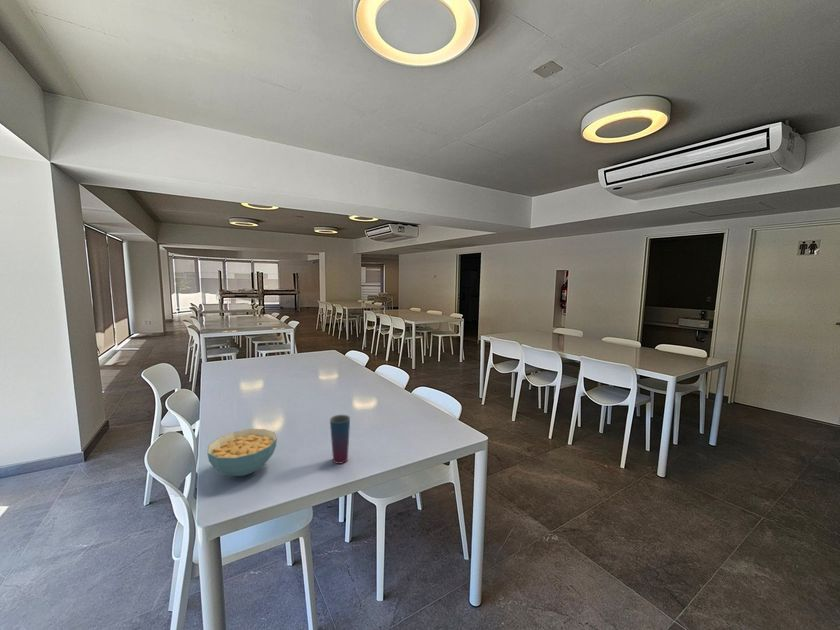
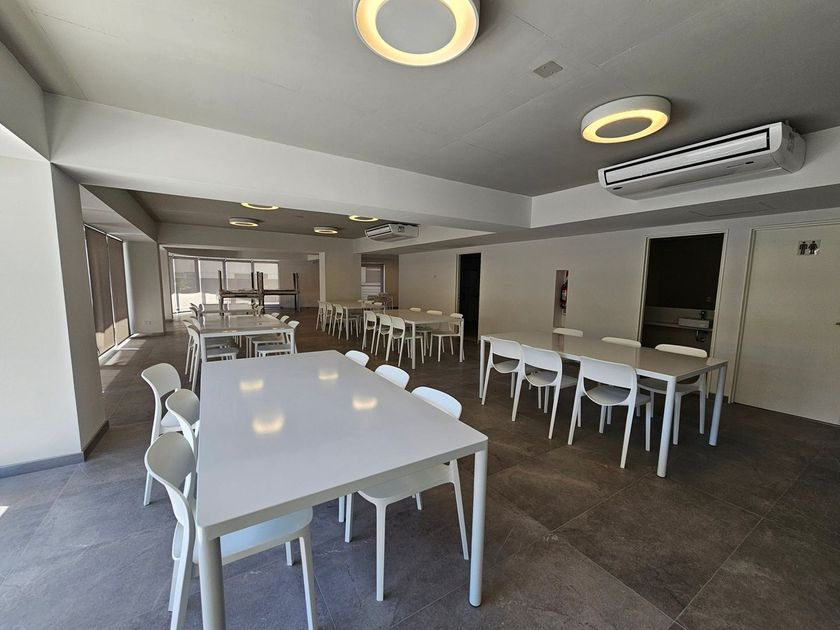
- cereal bowl (243, 456)
- cup (340, 439)
